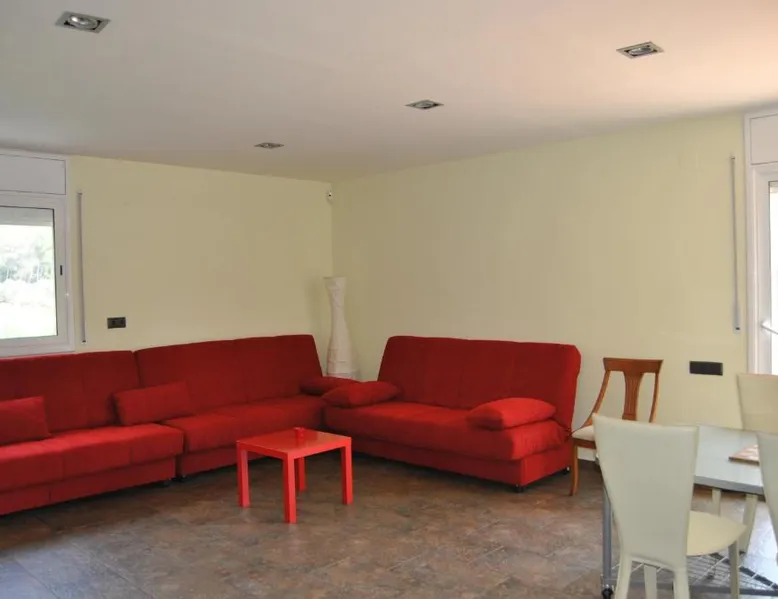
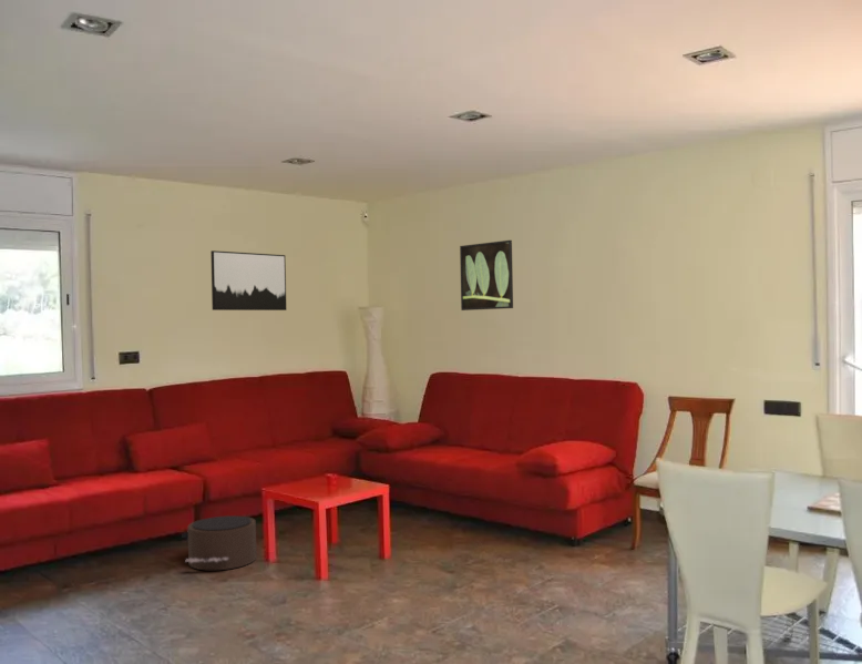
+ wall art (249, 282)
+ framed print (485, 276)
+ pouf (217, 541)
